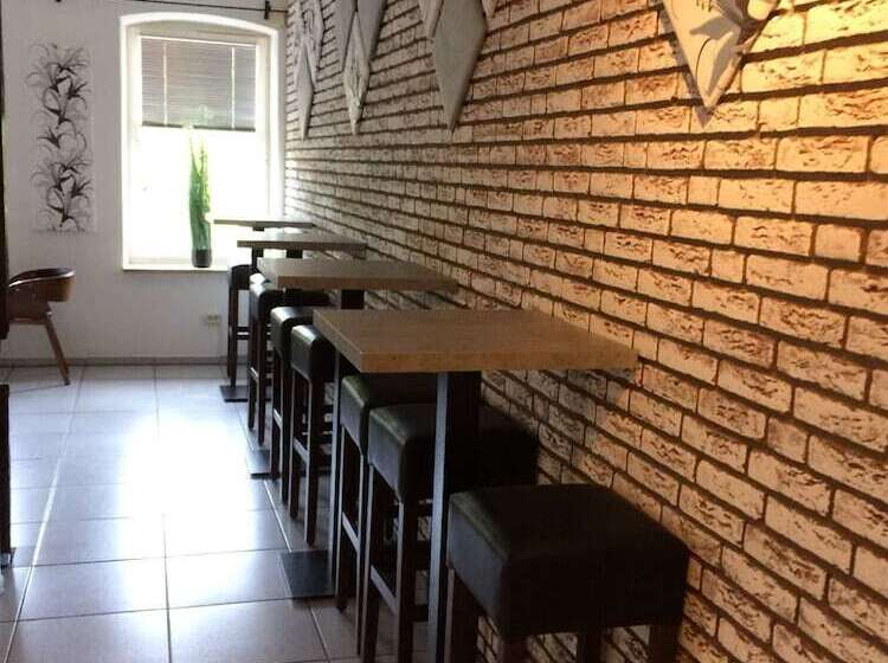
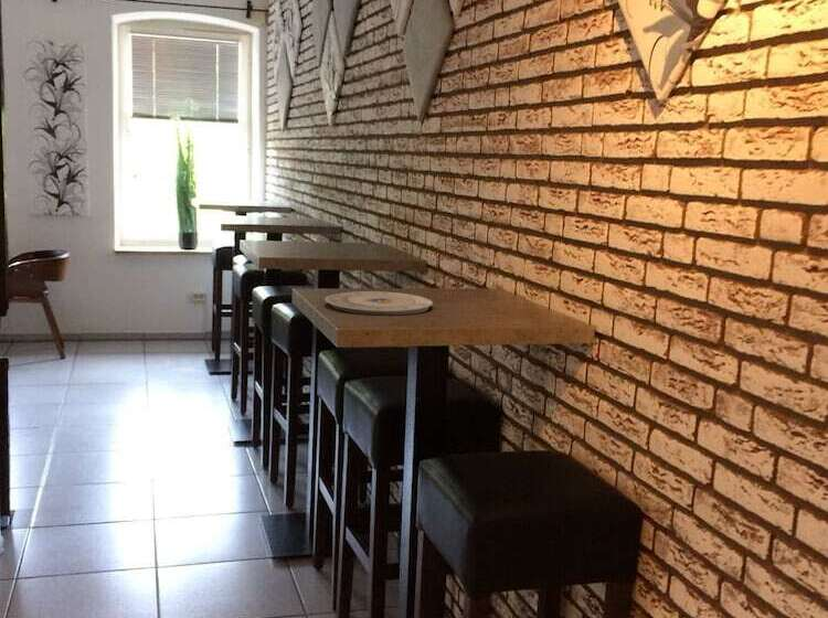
+ plate (379, 302)
